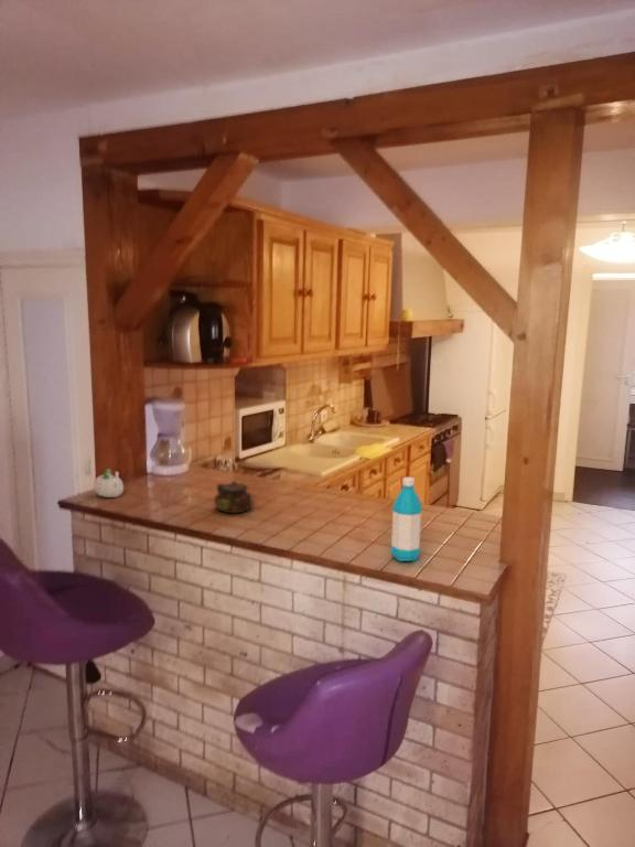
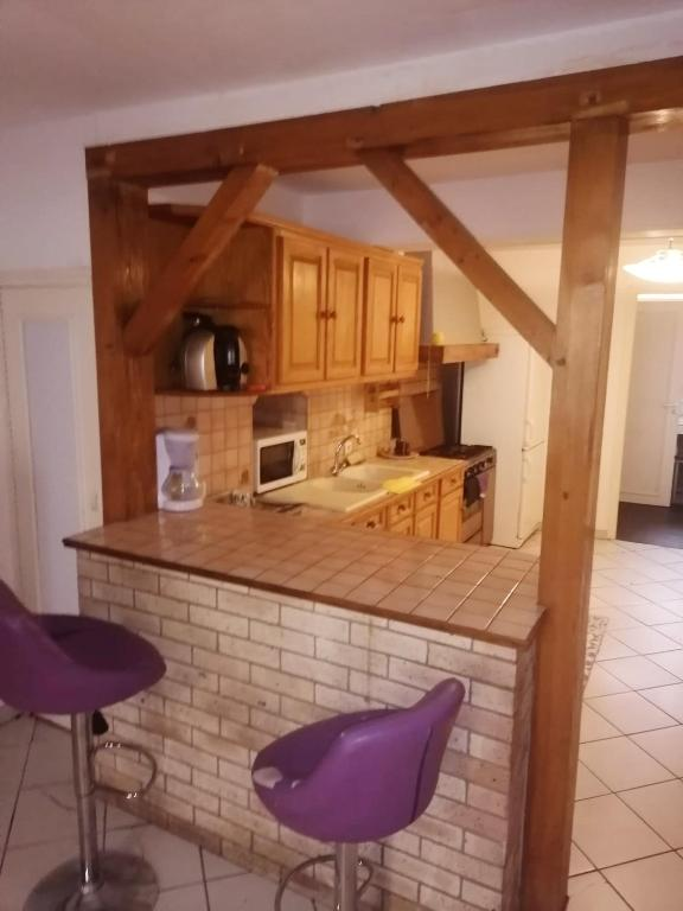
- water bottle (407, 518)
- teapot (234, 495)
- succulent planter (108, 482)
